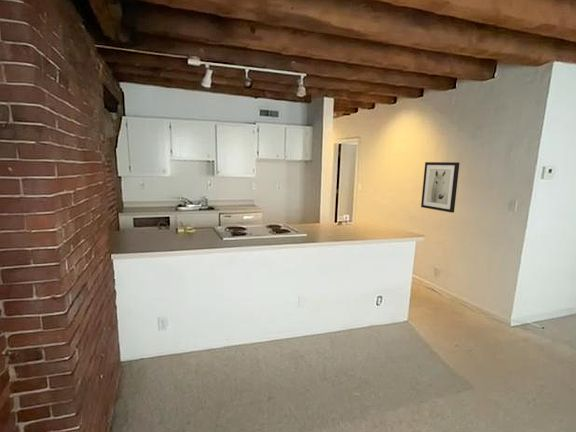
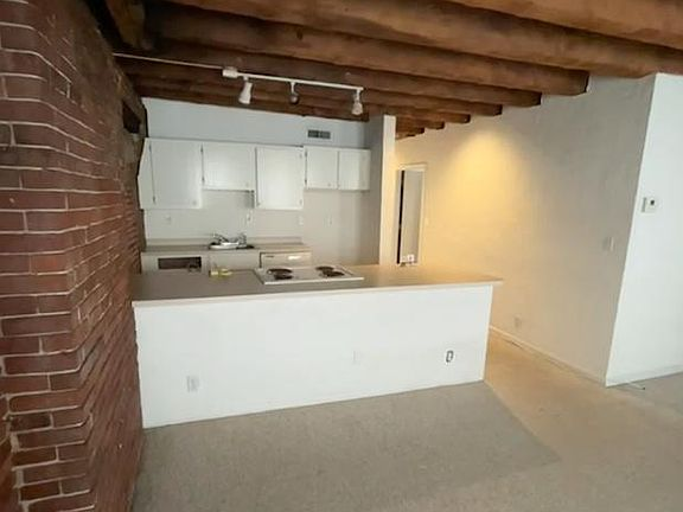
- wall art (439, 186)
